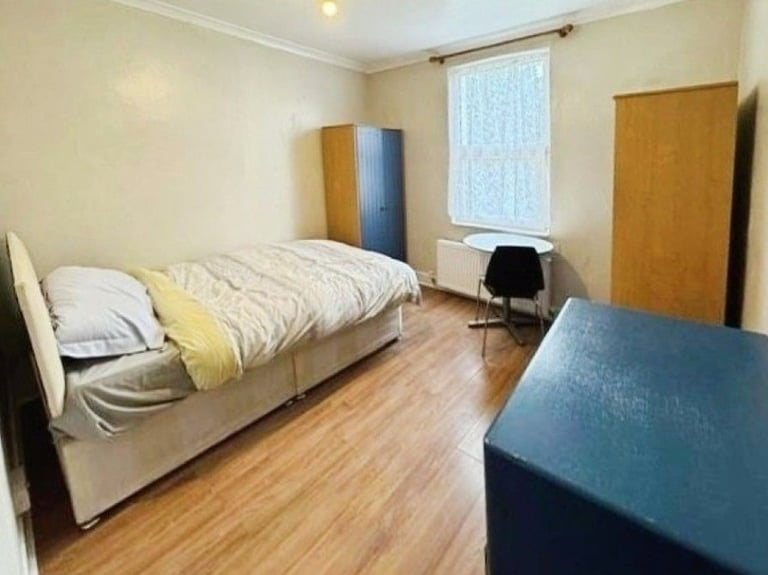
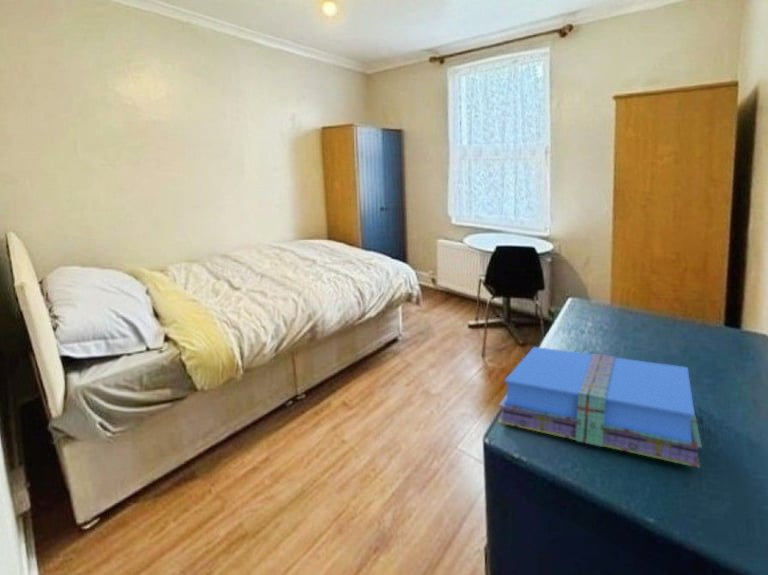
+ books (596, 393)
